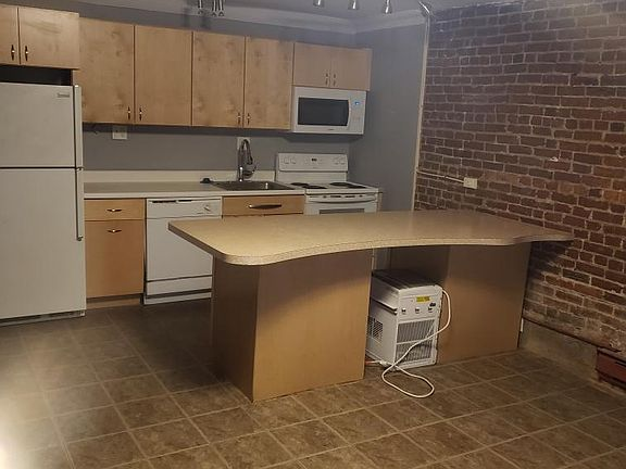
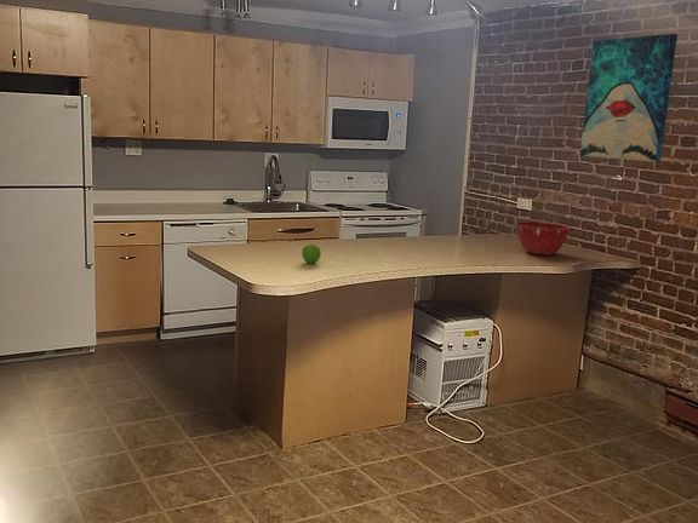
+ wall art (624, 99)
+ fruit (310, 253)
+ mixing bowl (540, 238)
